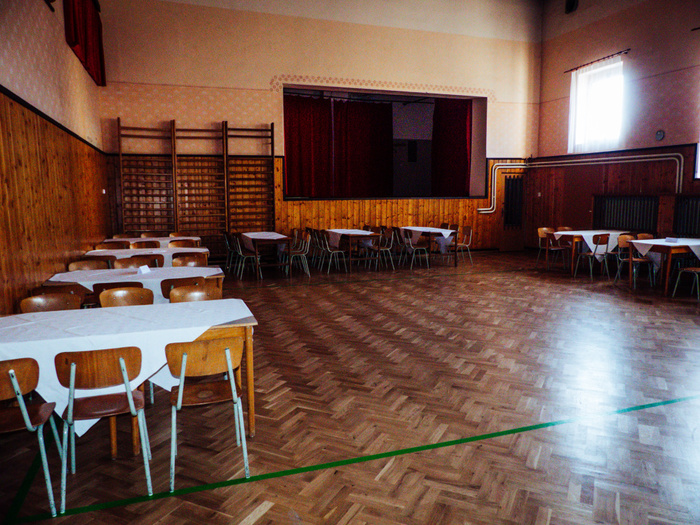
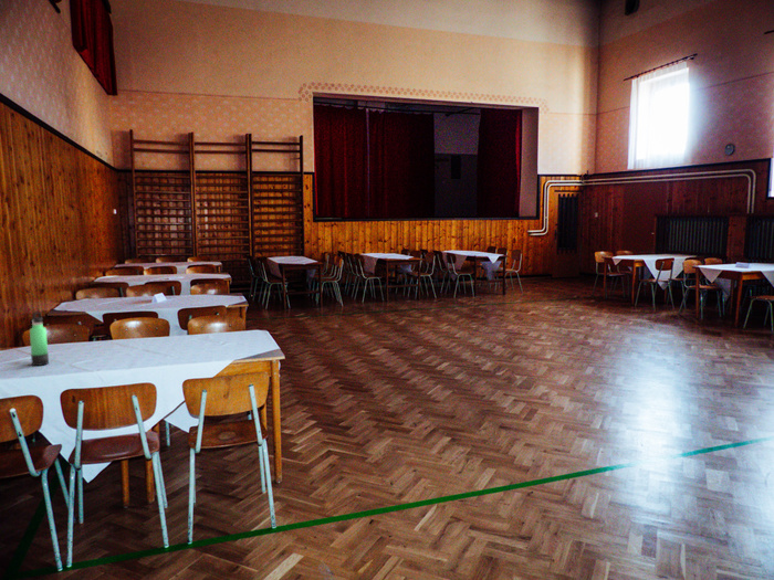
+ thermos bottle (38, 338)
